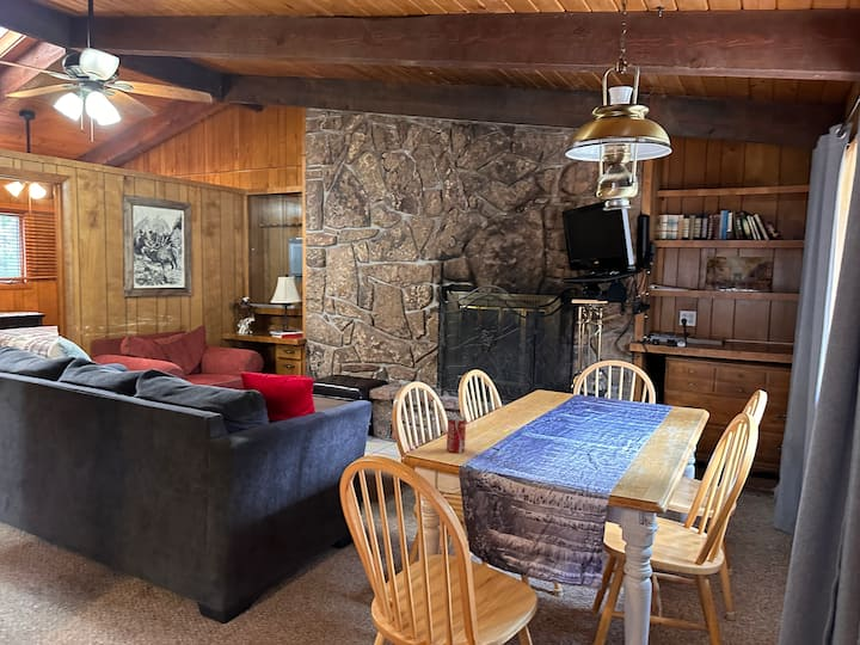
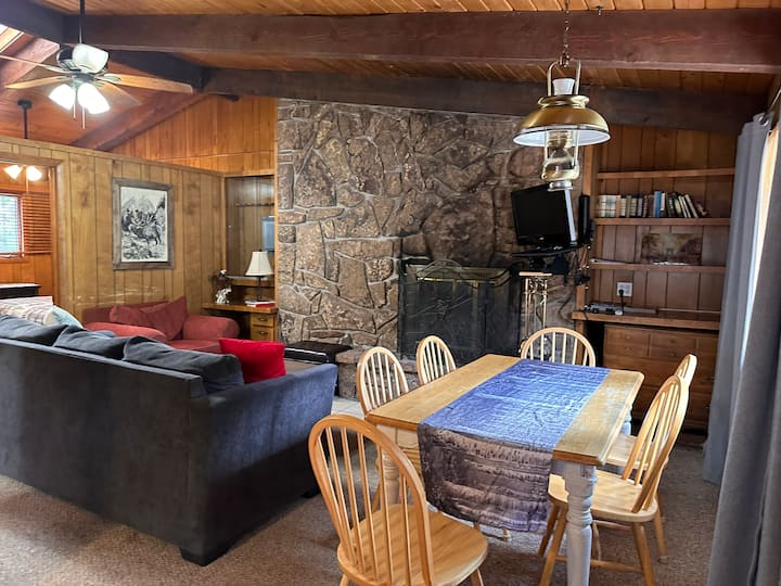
- beverage can (456, 434)
